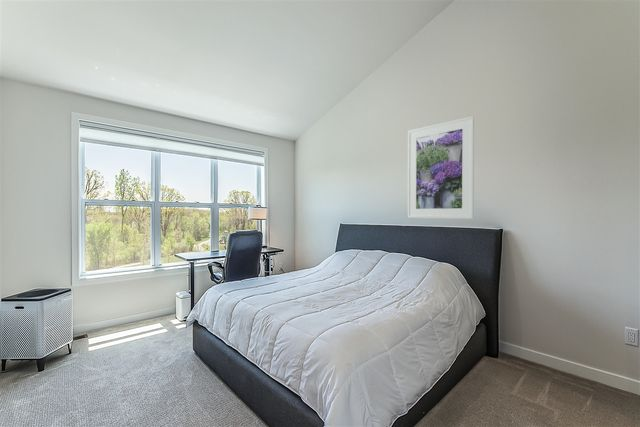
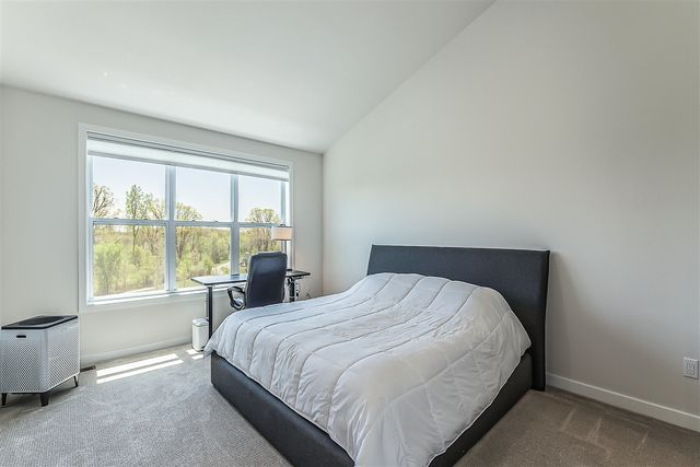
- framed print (438, 171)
